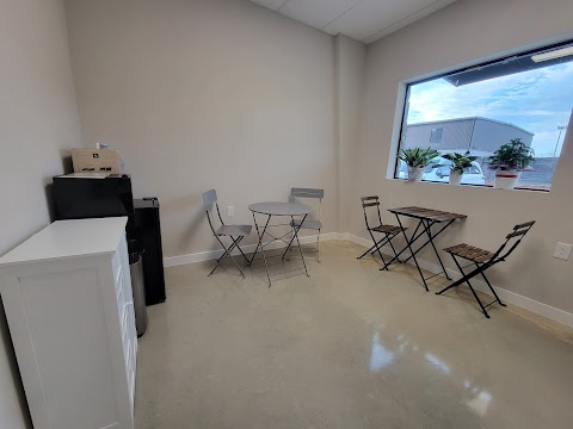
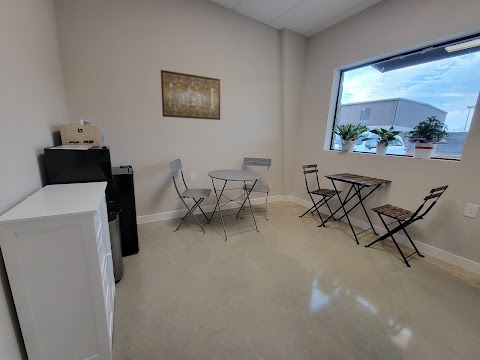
+ wall art (192, 97)
